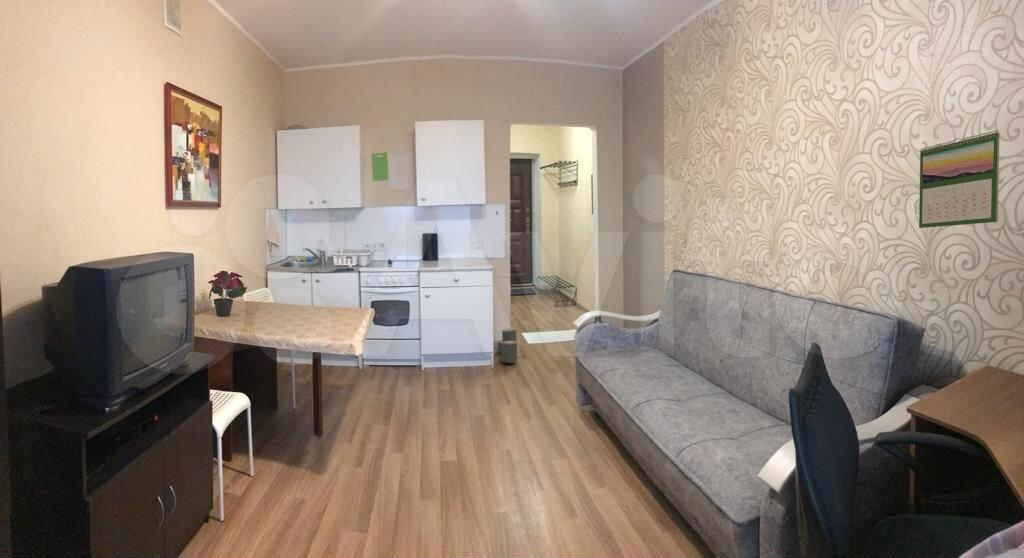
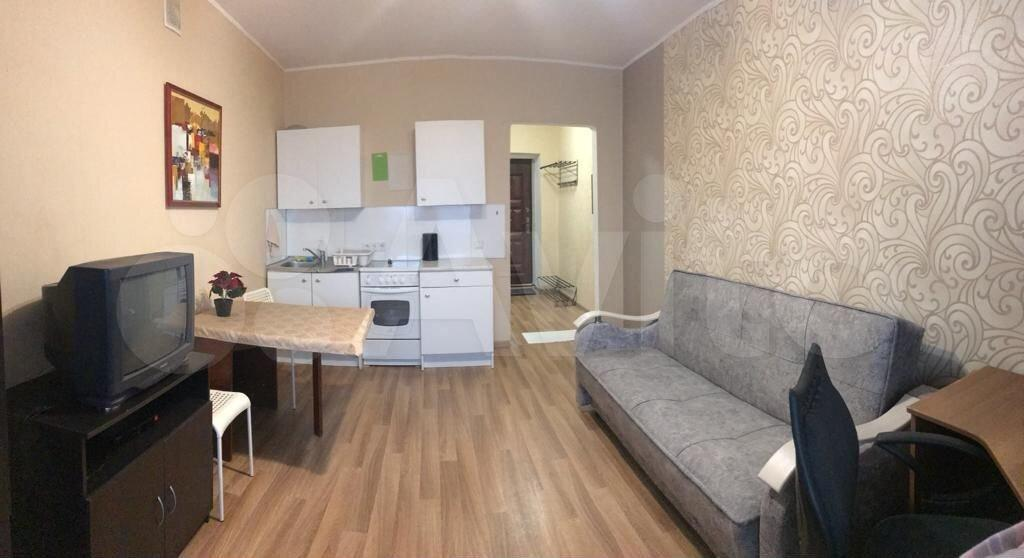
- calendar (956, 181)
- laundry hamper (507, 344)
